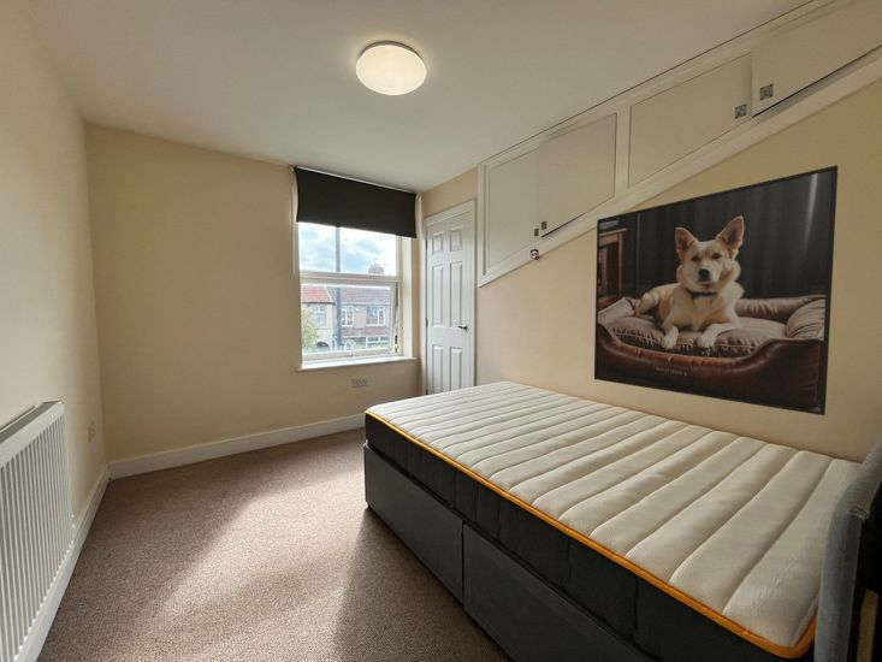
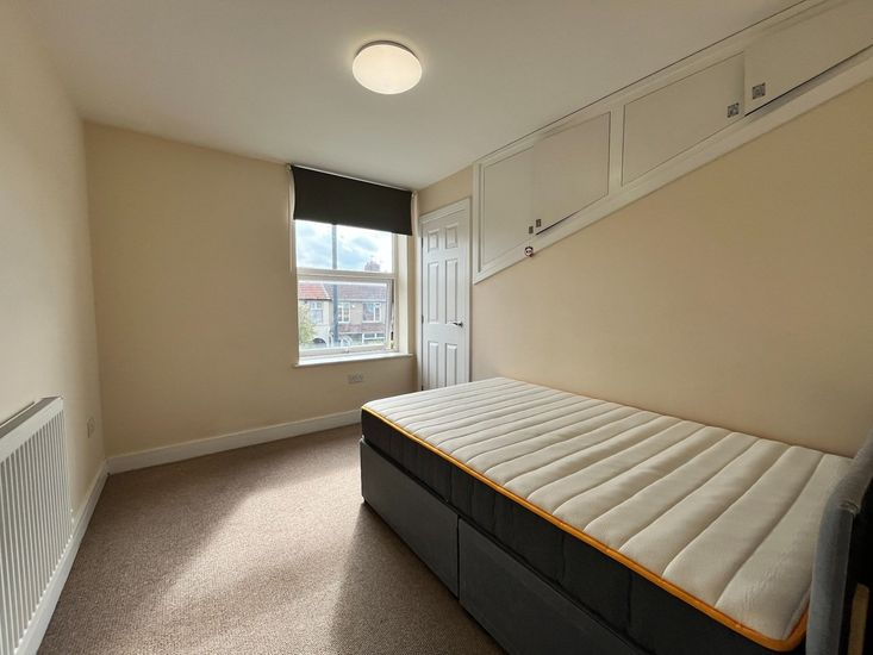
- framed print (687, 297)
